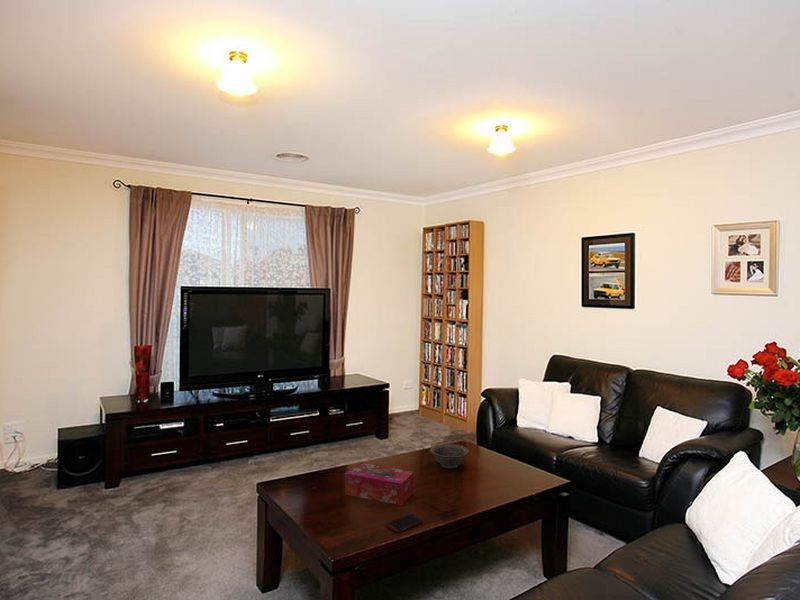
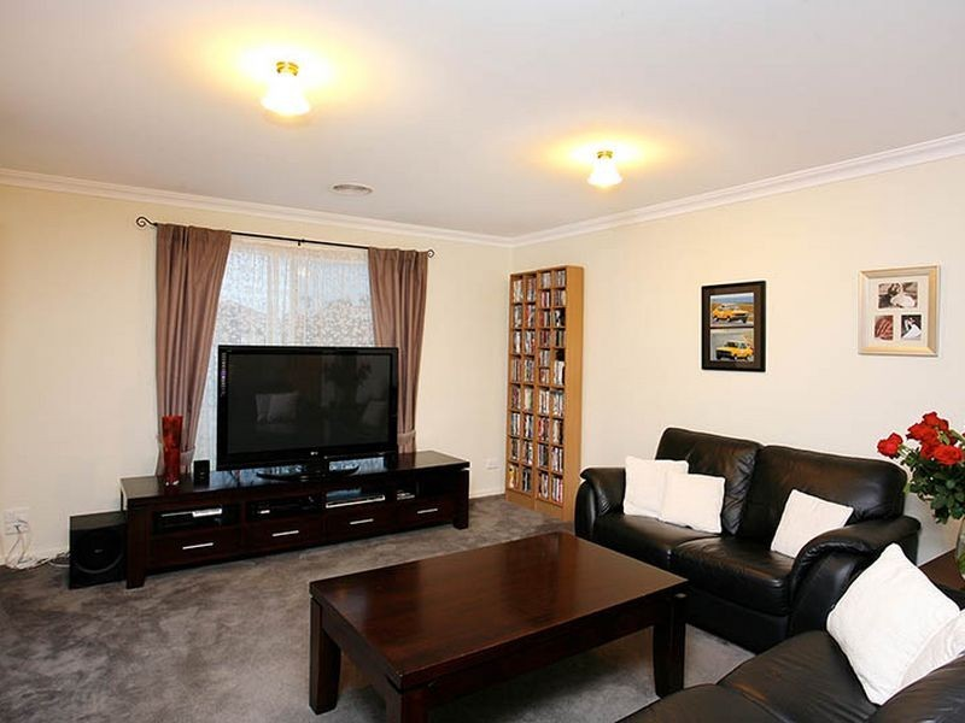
- tissue box (379, 483)
- decorative bowl (449, 457)
- cell phone (404, 523)
